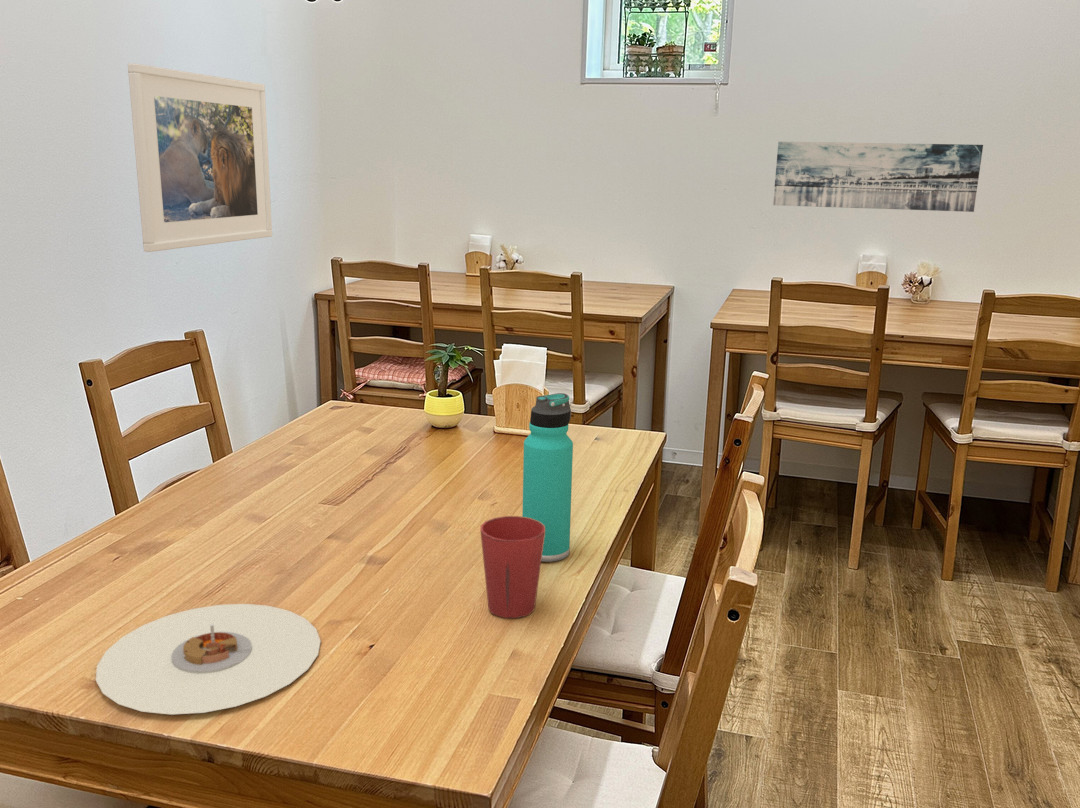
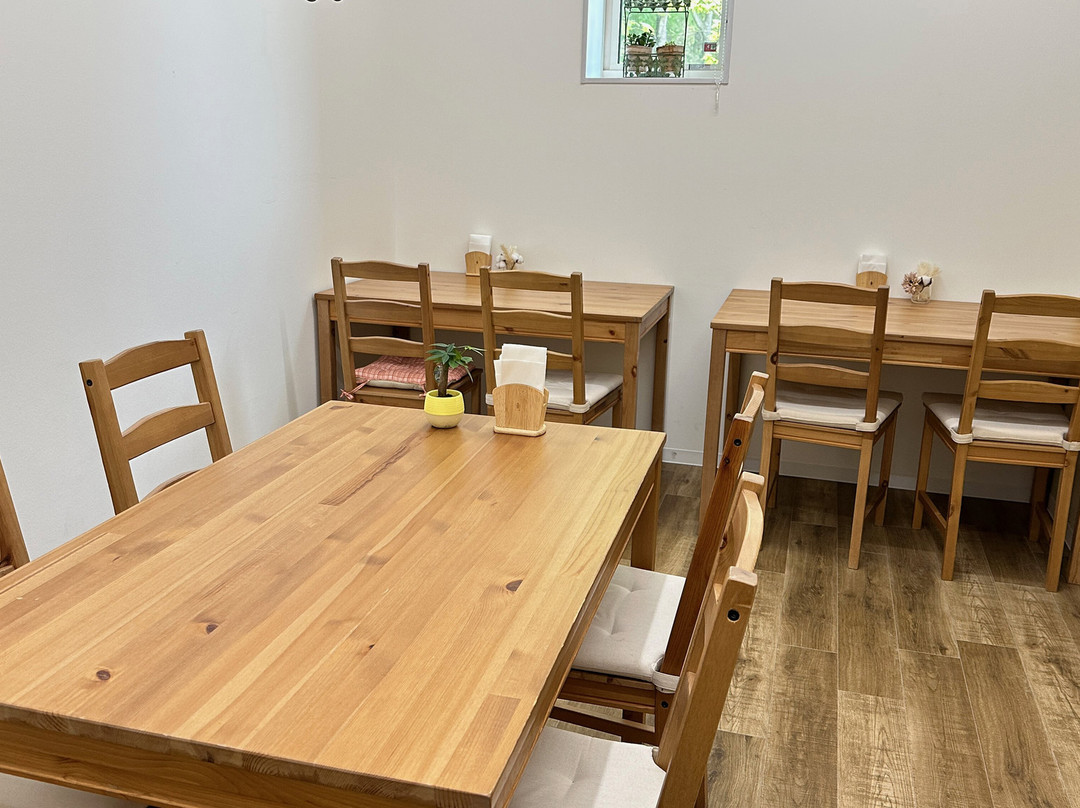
- plate (211, 644)
- cup (512, 568)
- wall art (874, 176)
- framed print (209, 161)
- thermos bottle (547, 475)
